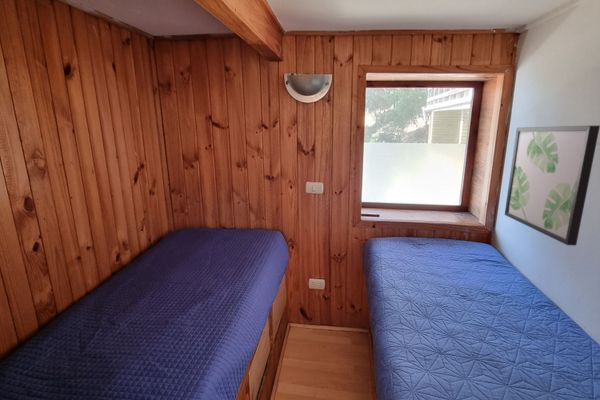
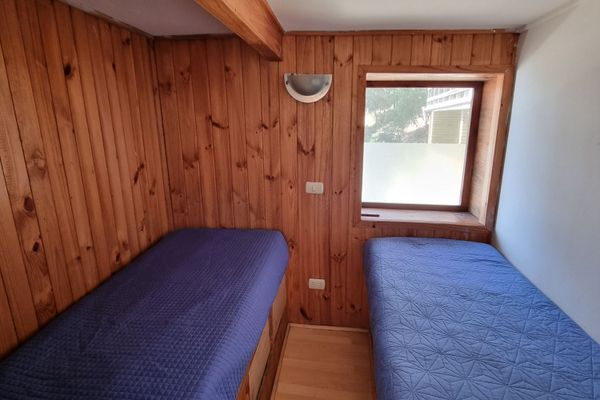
- wall art (542, 179)
